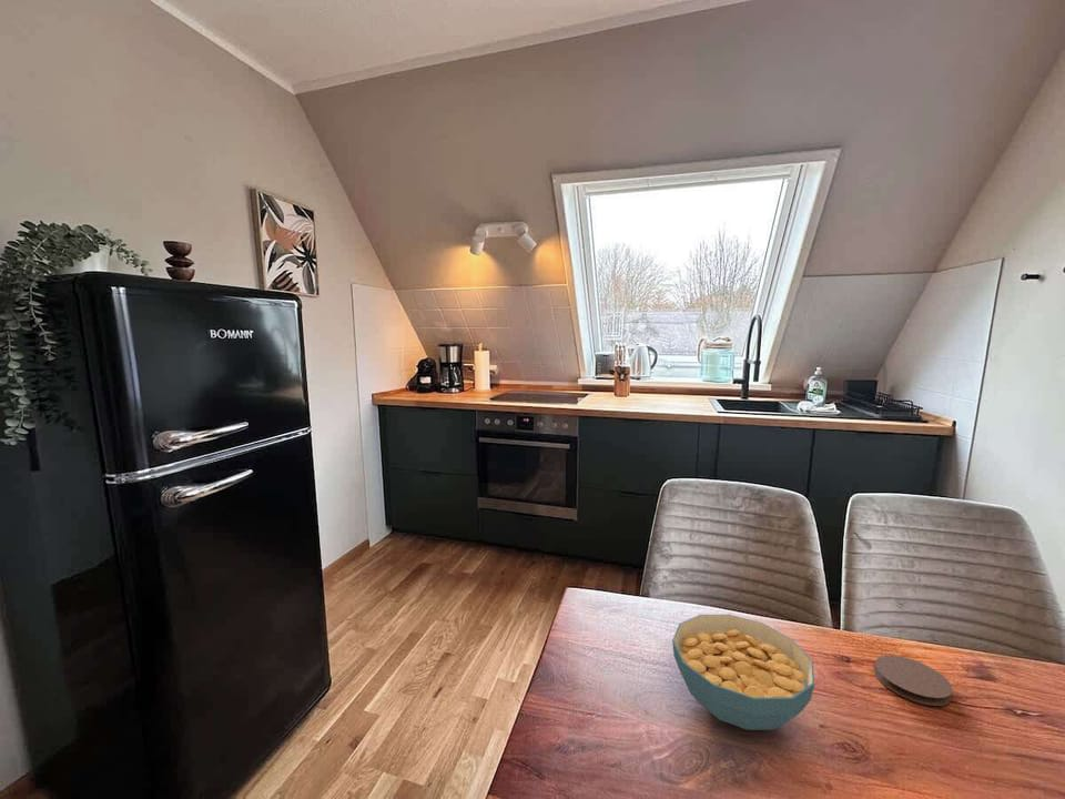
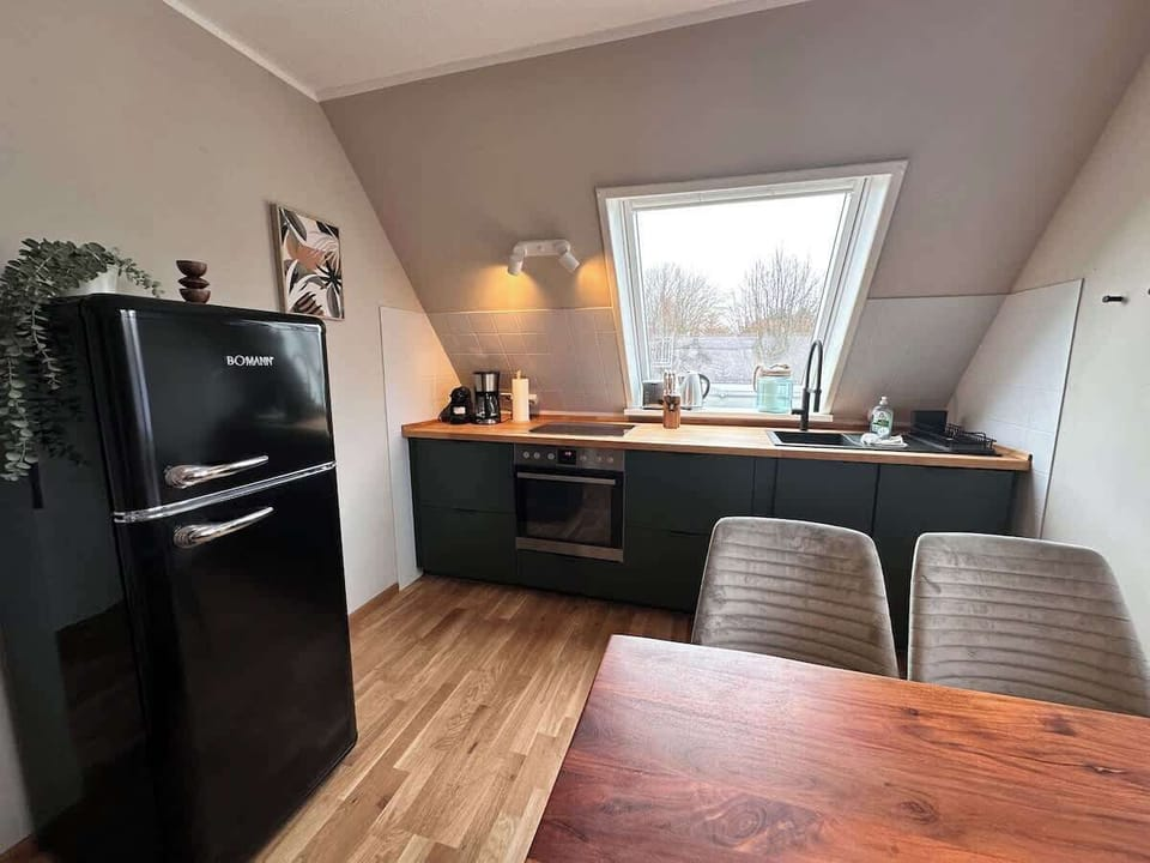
- cereal bowl (738, 679)
- coaster (912, 678)
